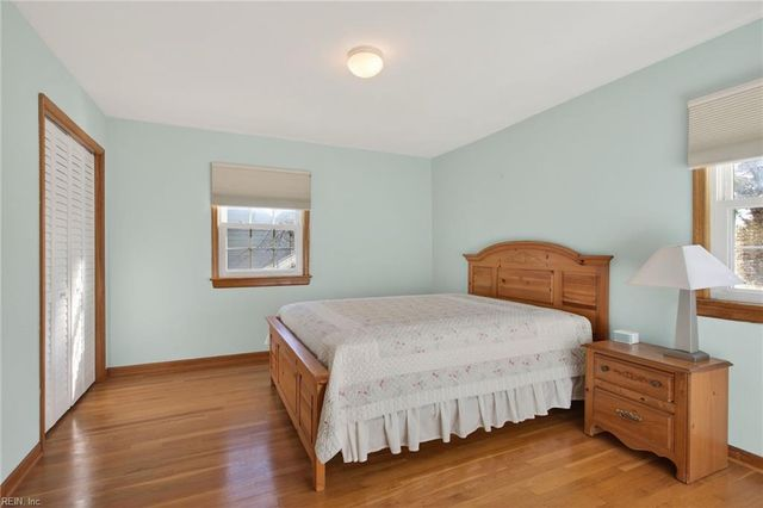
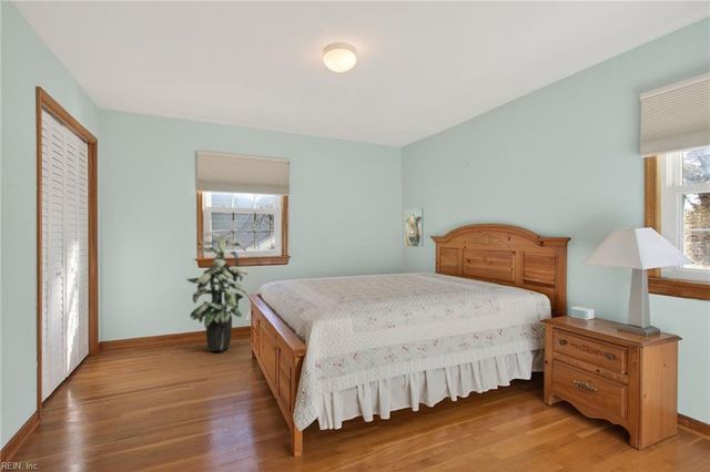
+ wall art (413, 227)
+ indoor plant (217, 290)
